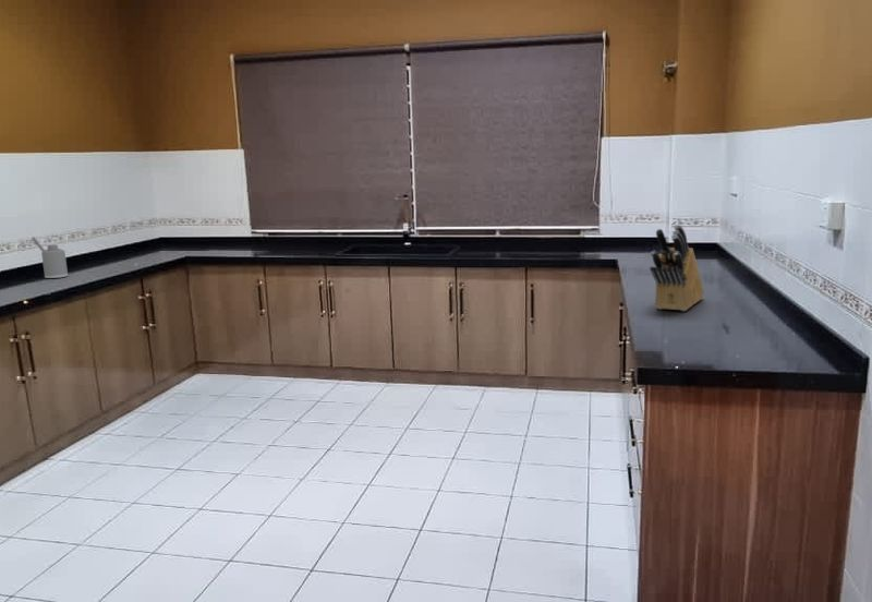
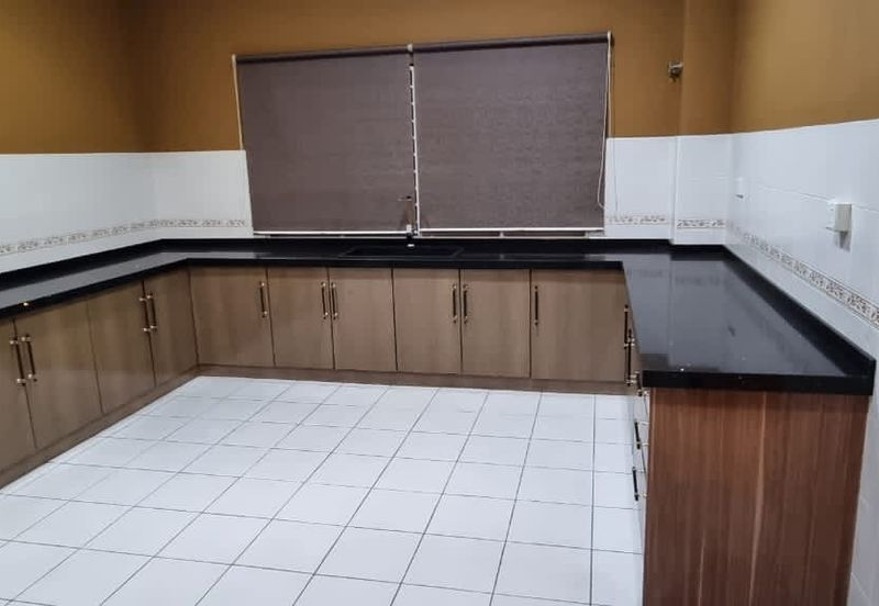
- soap dispenser (49, 256)
- knife block (677, 264)
